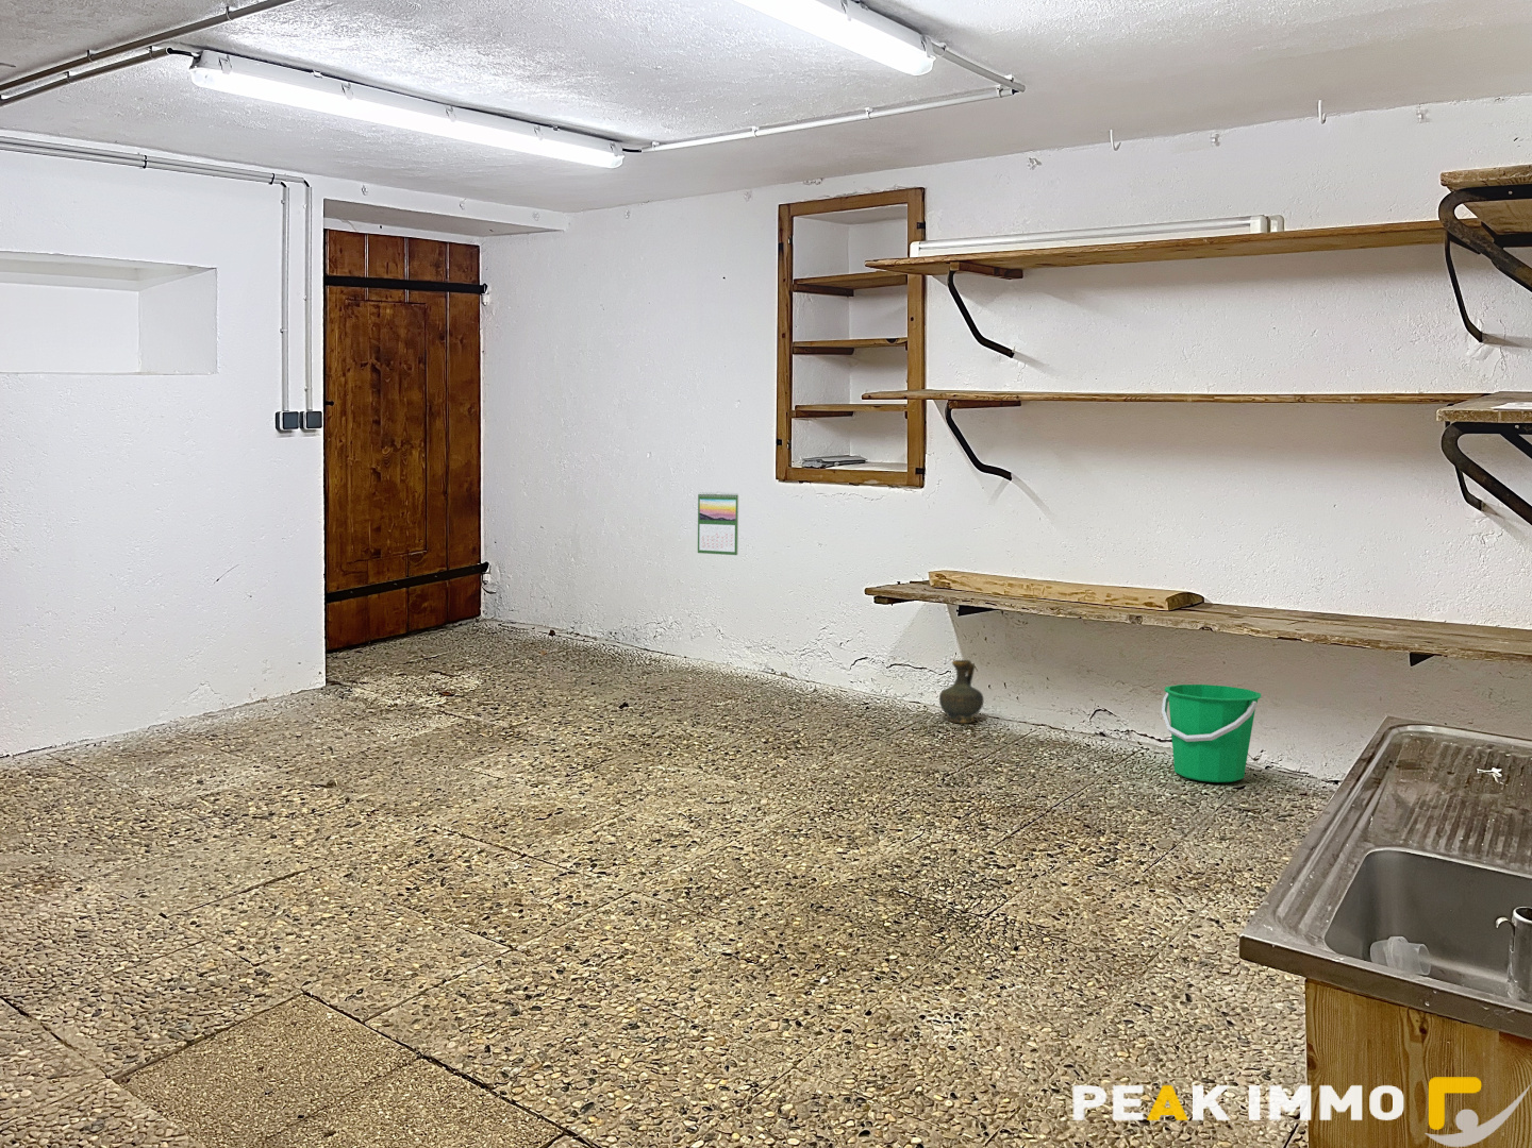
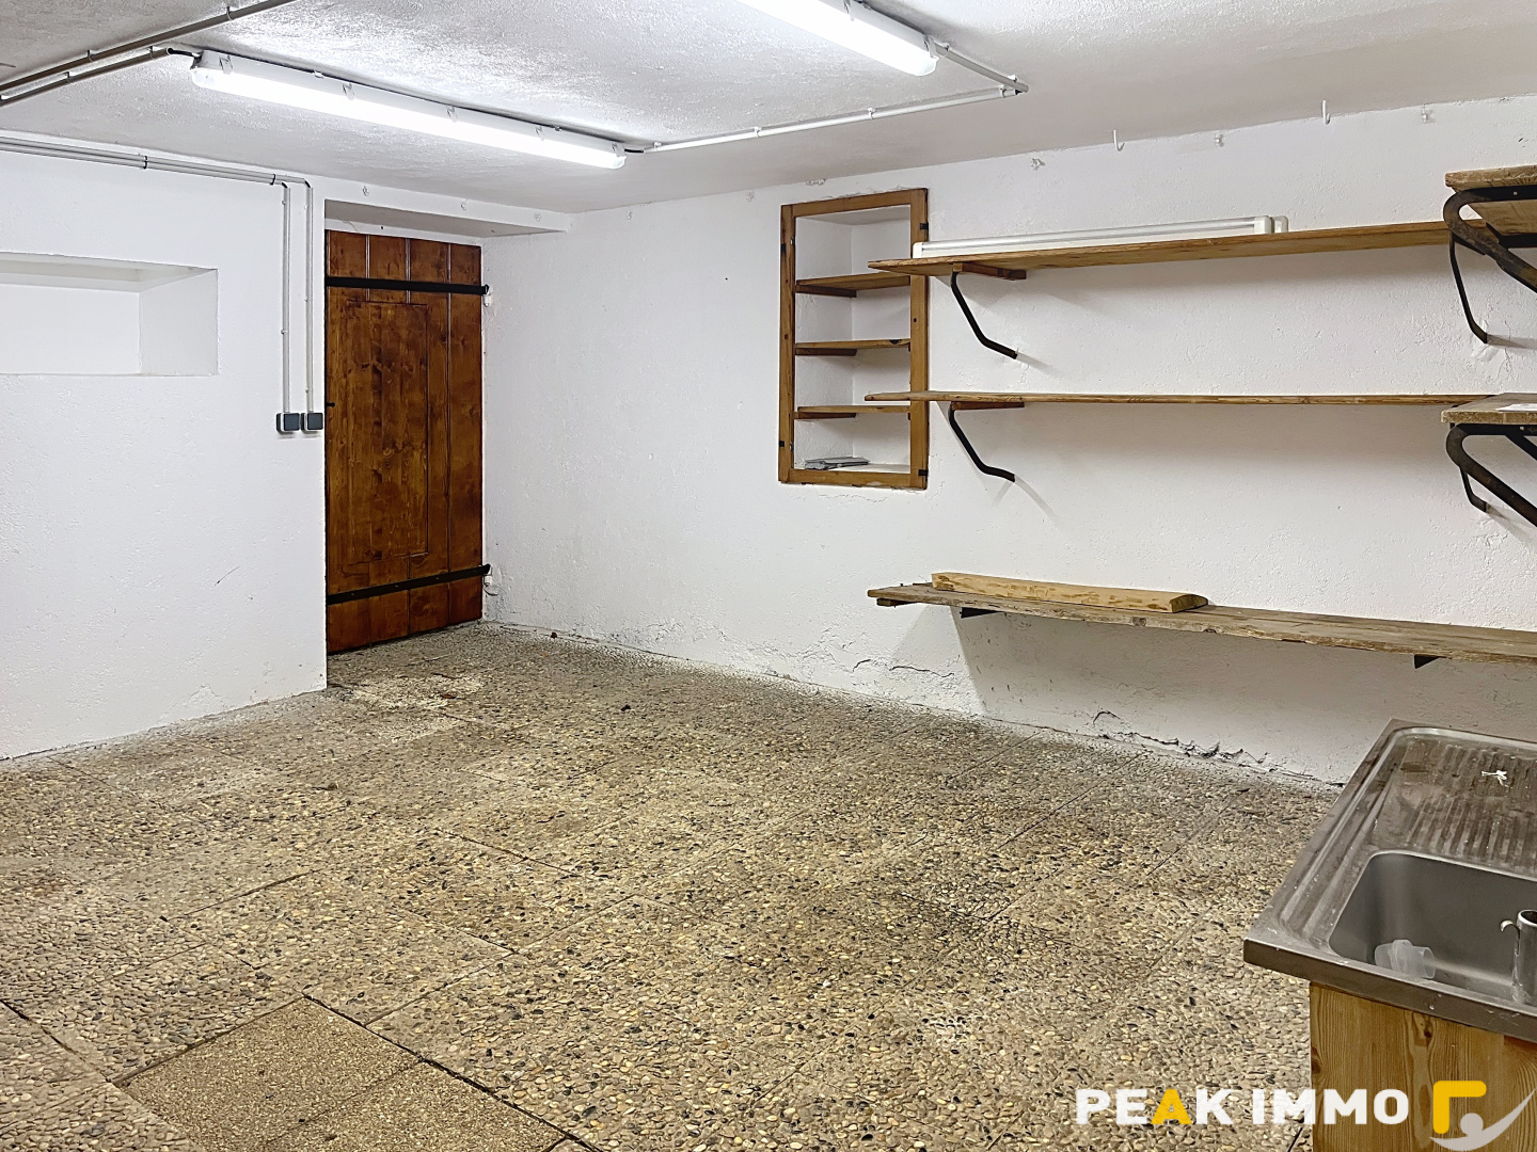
- calendar (717, 522)
- ceramic jug (960, 690)
- bucket (1209, 732)
